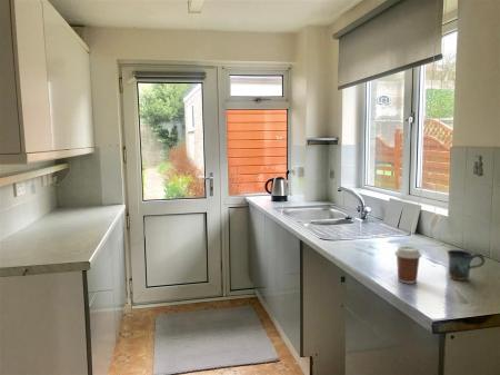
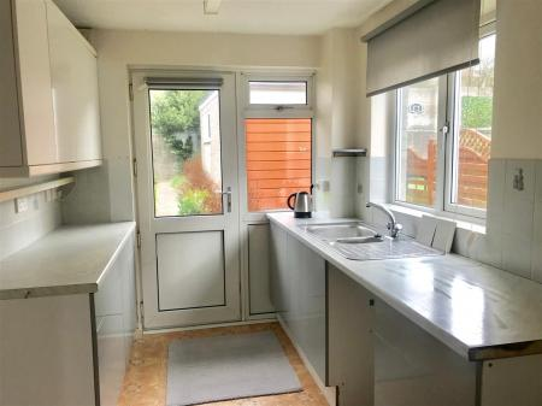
- coffee cup (407, 264)
- mug (463, 265)
